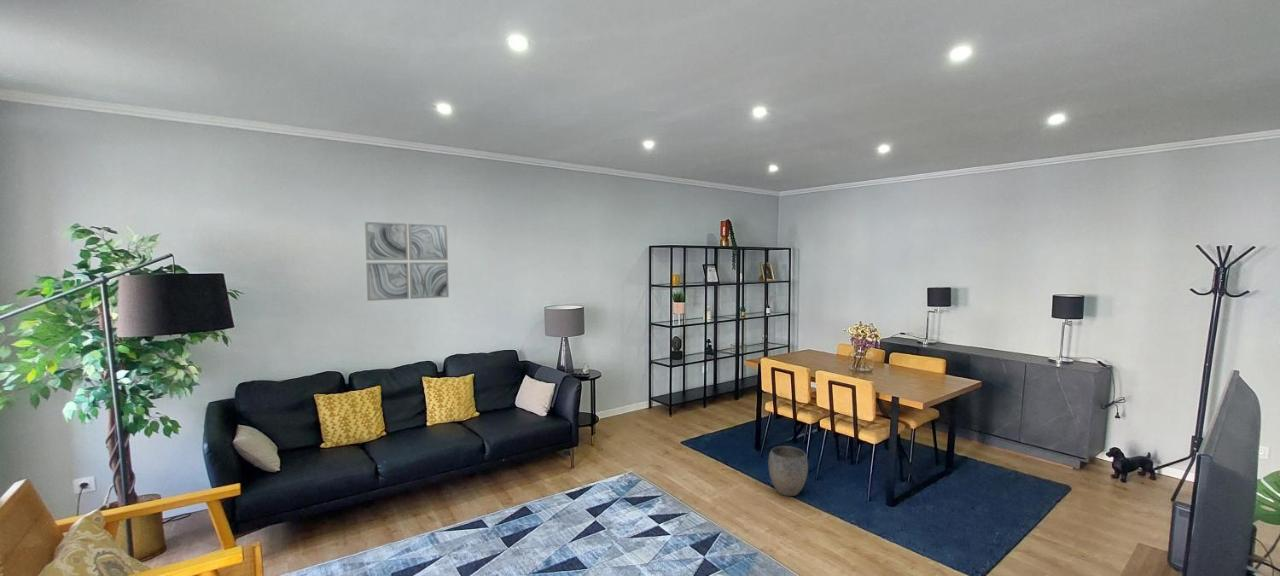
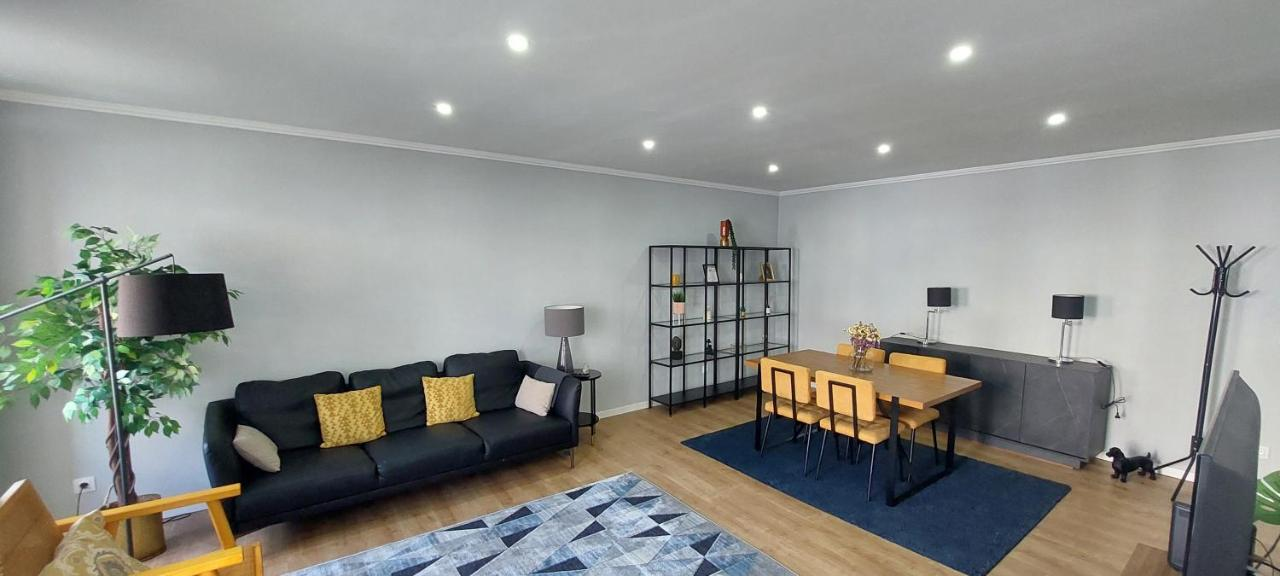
- planter (787, 471)
- wall art (407, 262)
